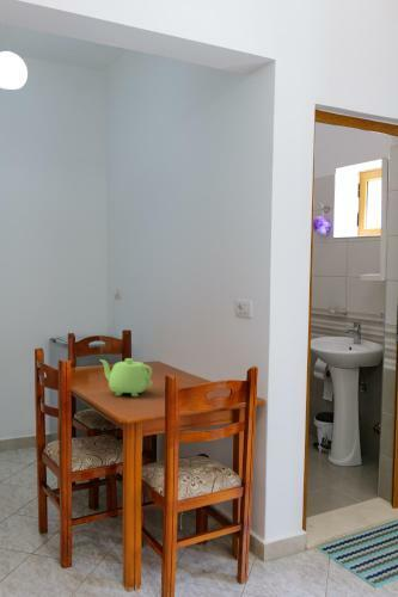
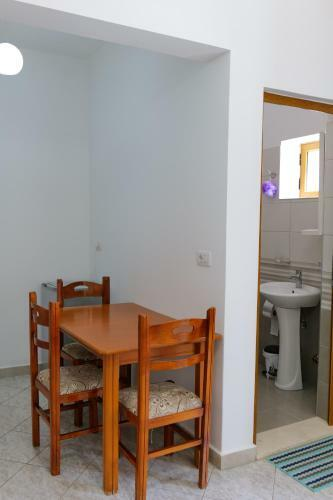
- teapot (127, 374)
